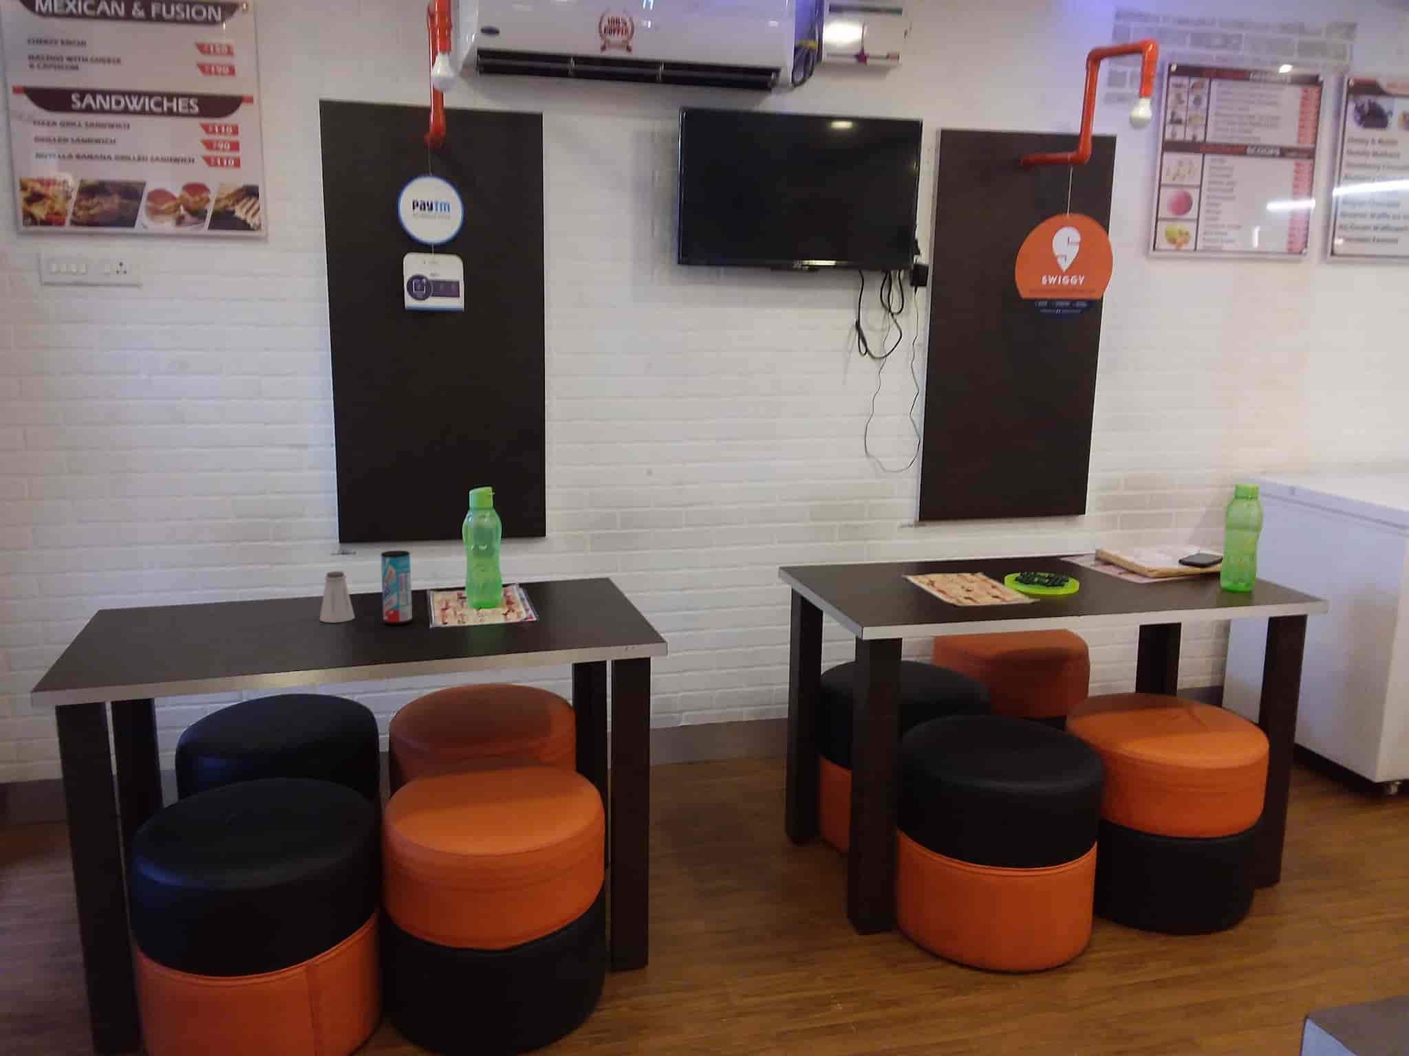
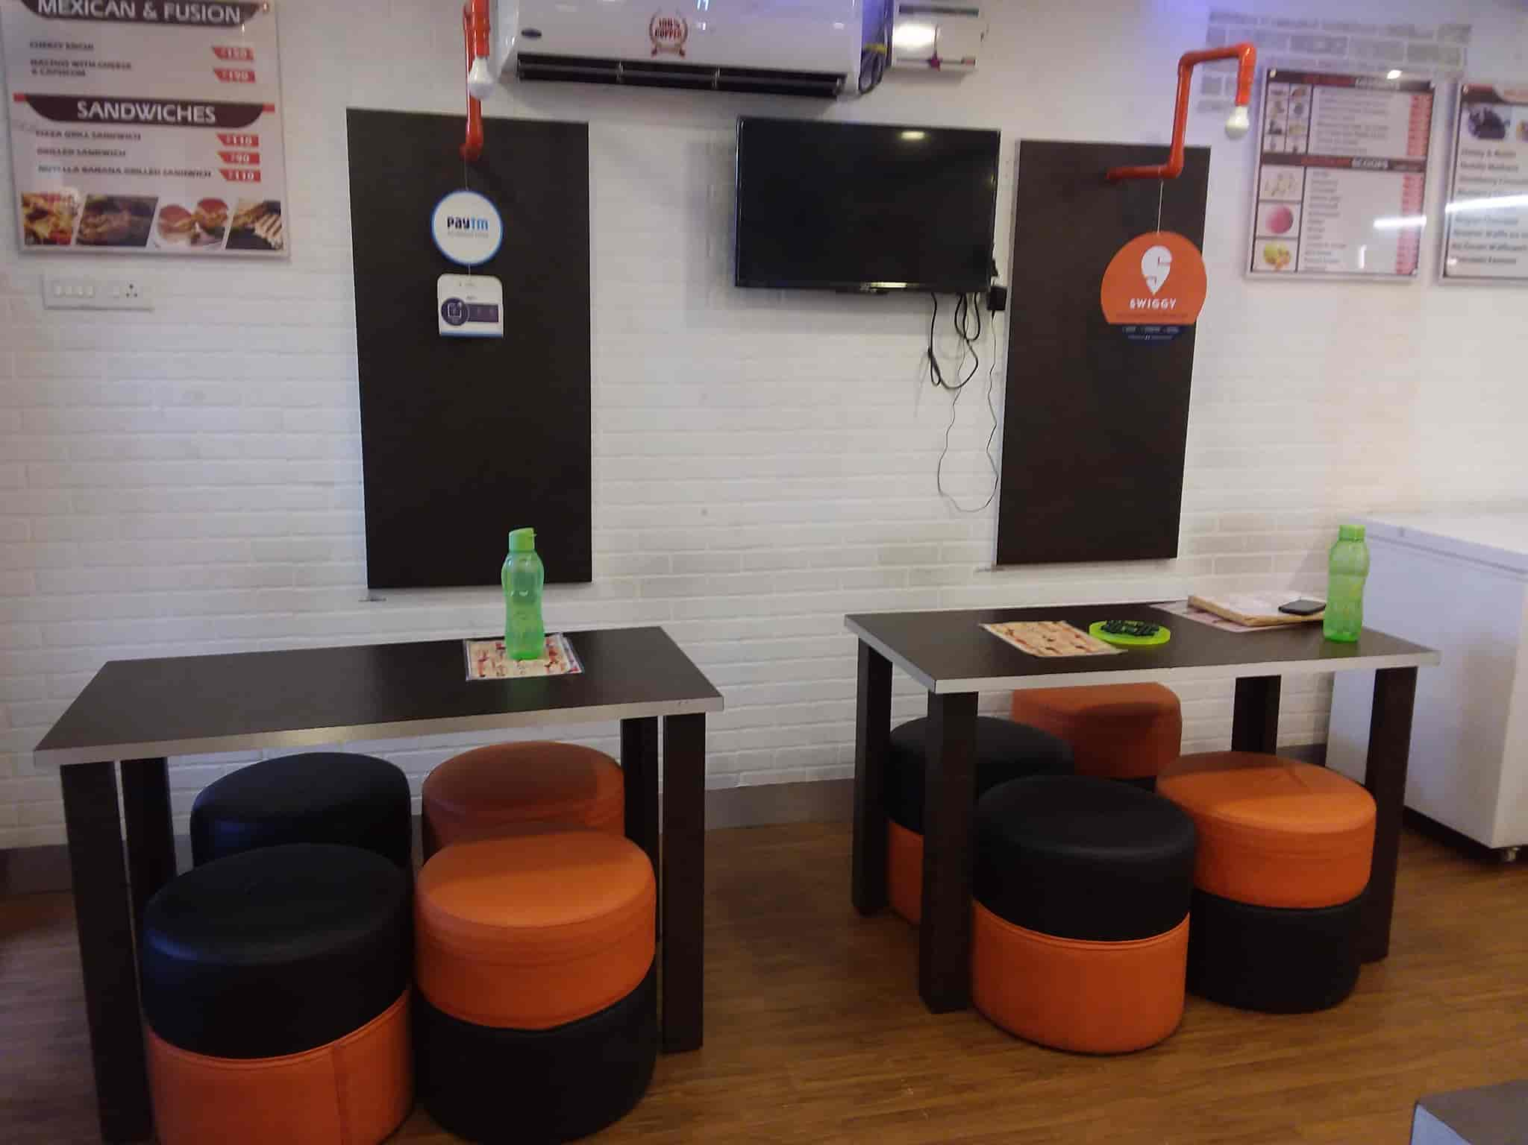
- beverage can (396, 587)
- saltshaker (336, 596)
